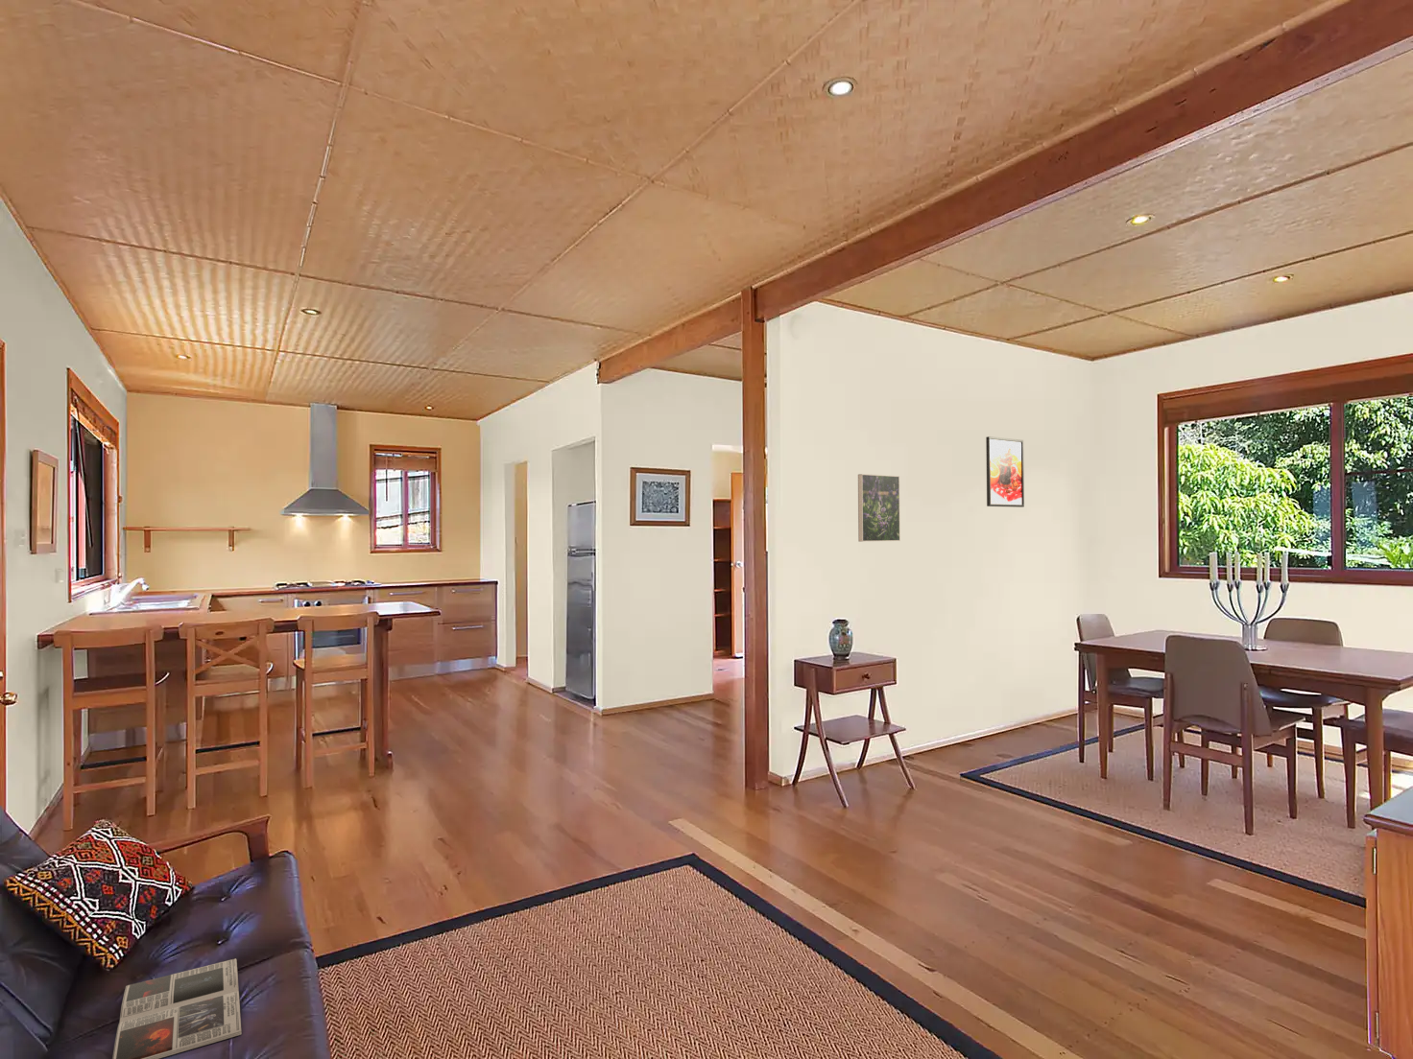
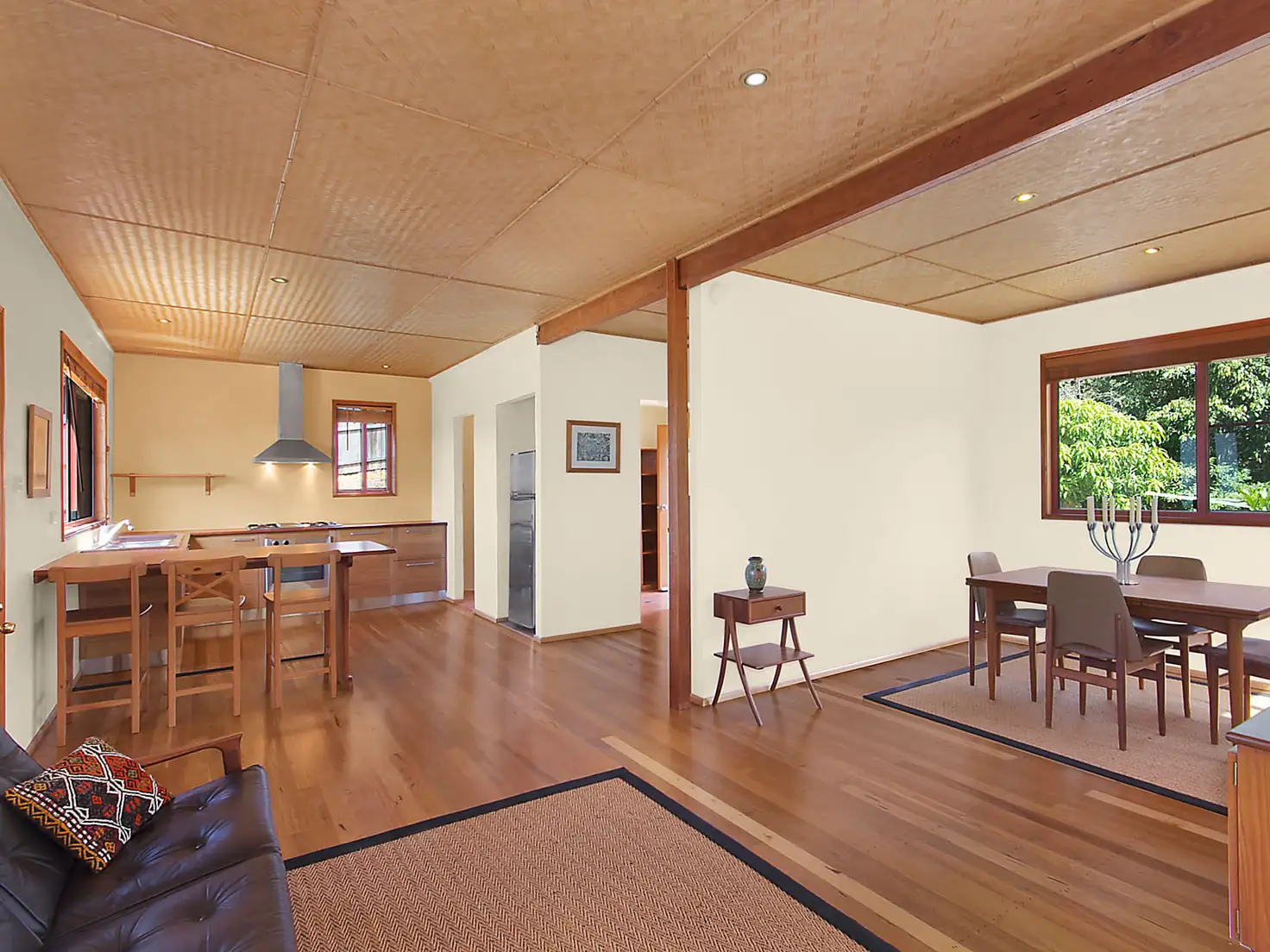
- magazine (180, 1006)
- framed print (879, 507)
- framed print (1005, 472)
